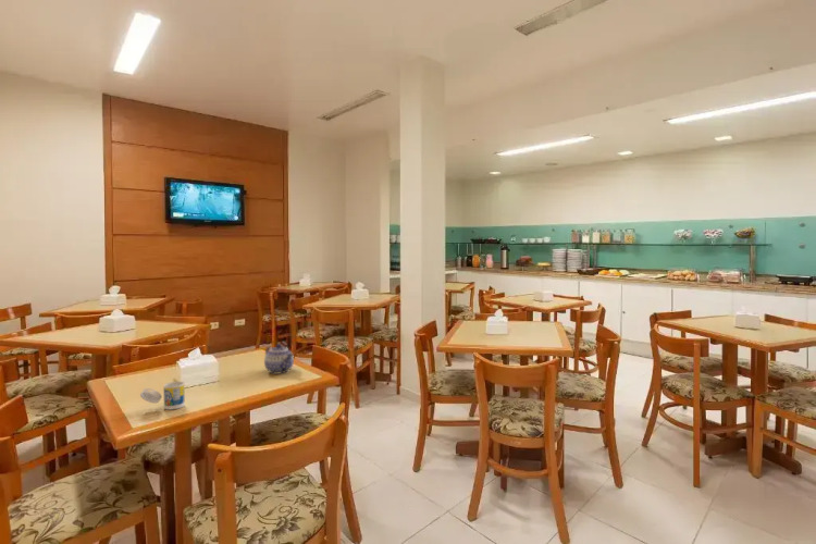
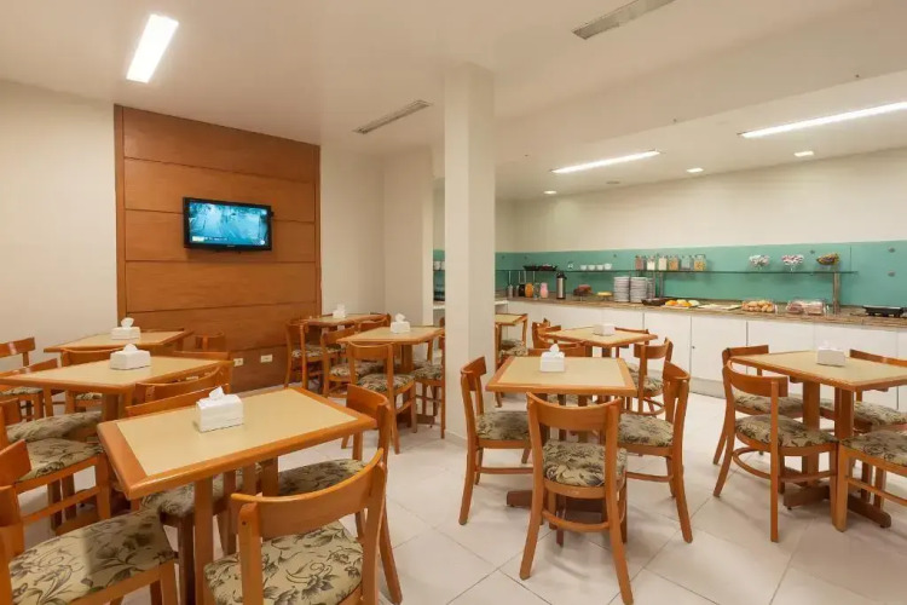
- teapot (279, 357)
- cup (164, 396)
